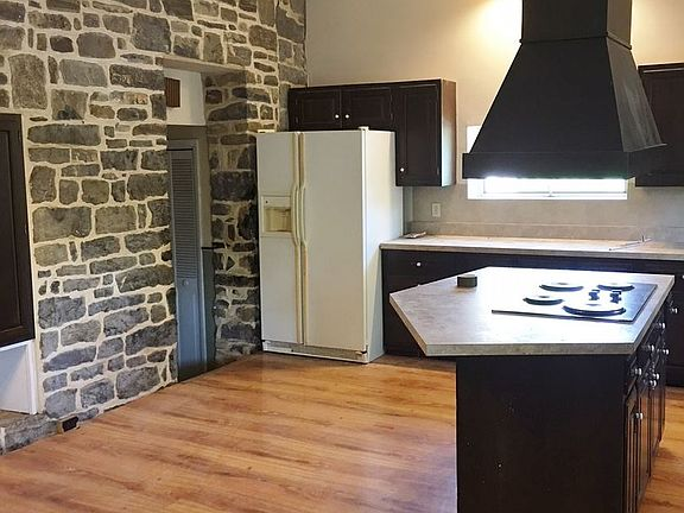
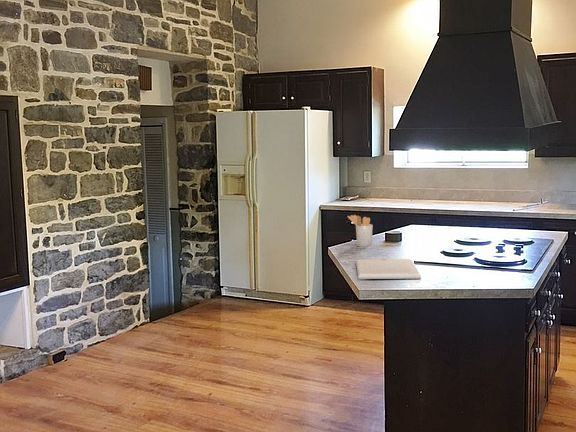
+ utensil holder (360, 230)
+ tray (386, 268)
